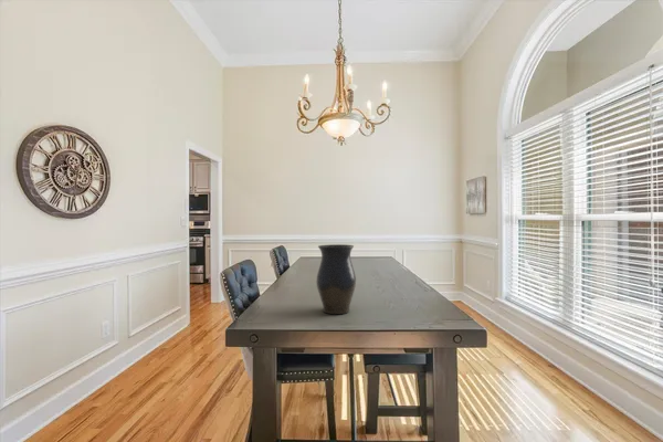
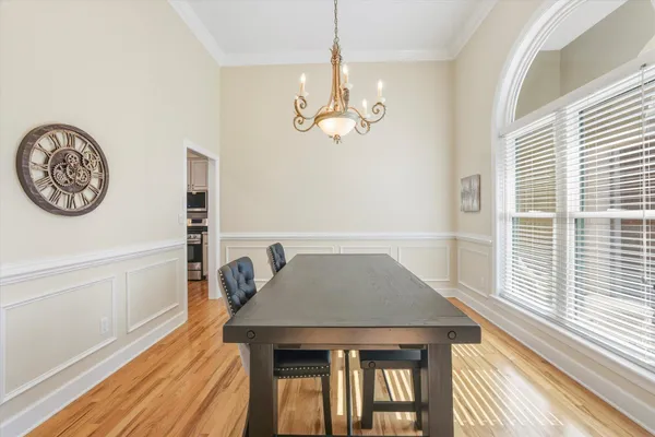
- vase (336, 277)
